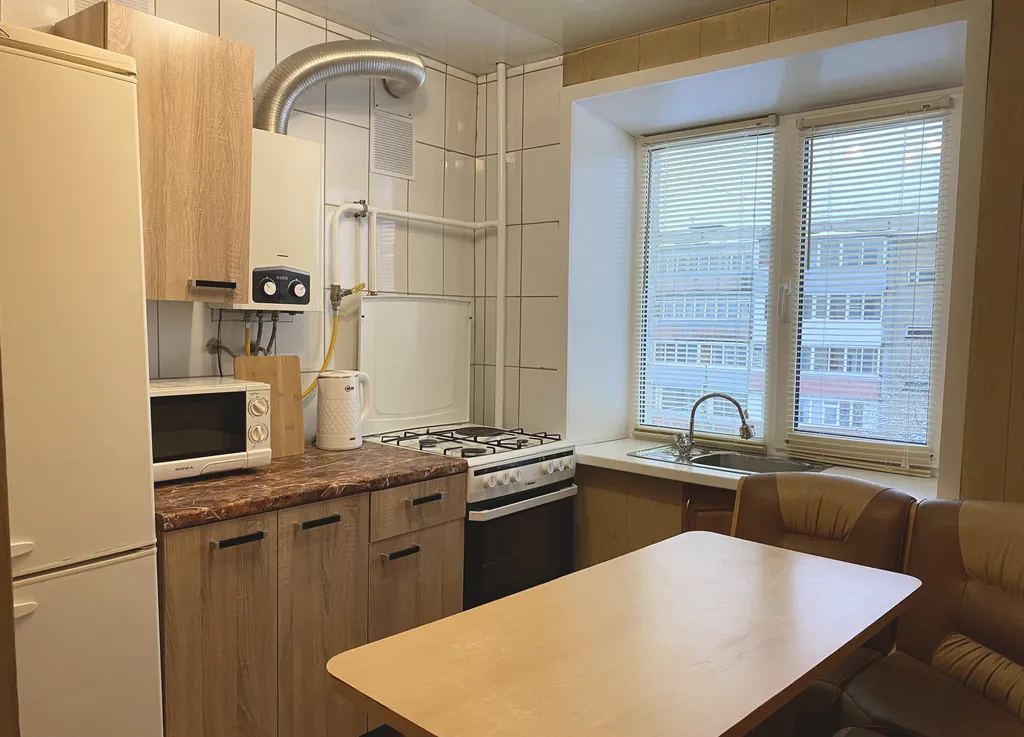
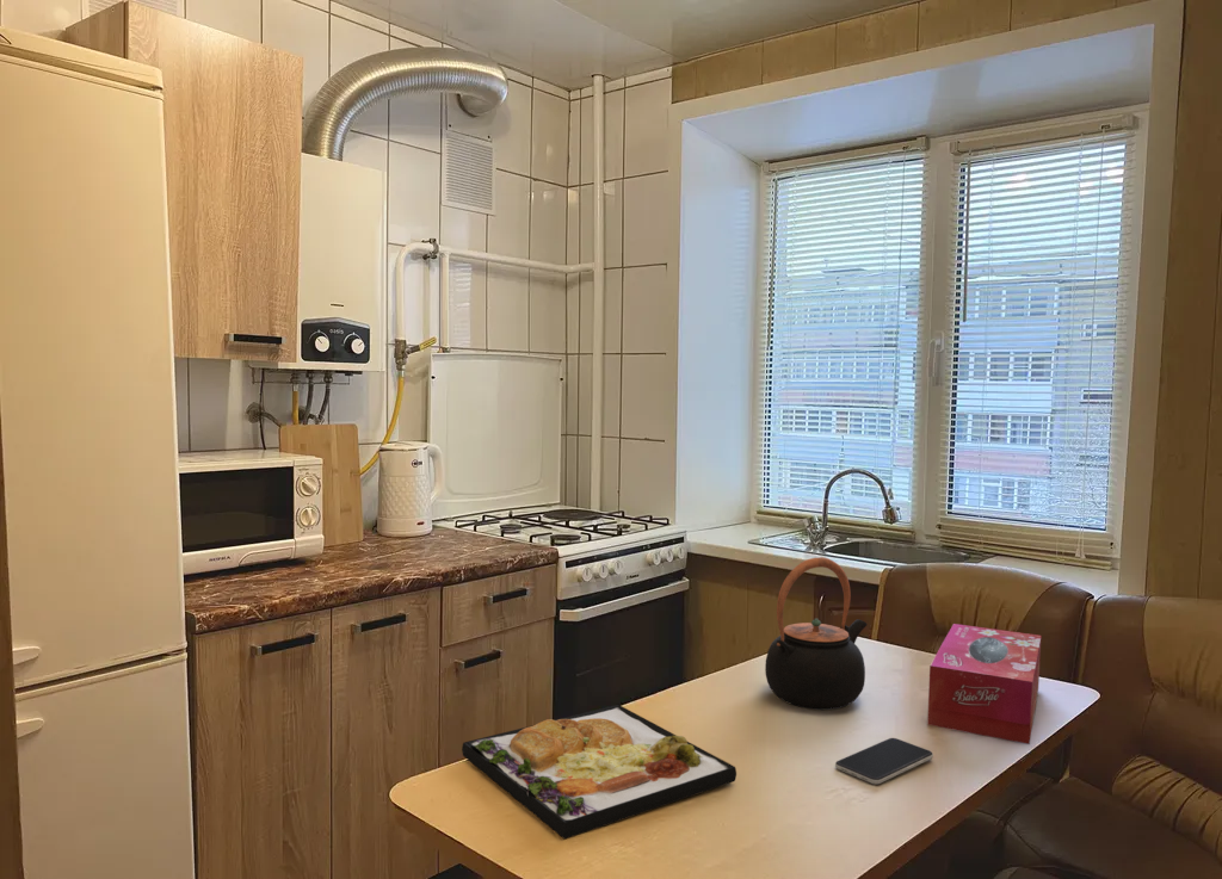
+ smartphone (884, 760)
+ teapot (822, 625)
+ tissue box (987, 677)
+ food plate (594, 753)
